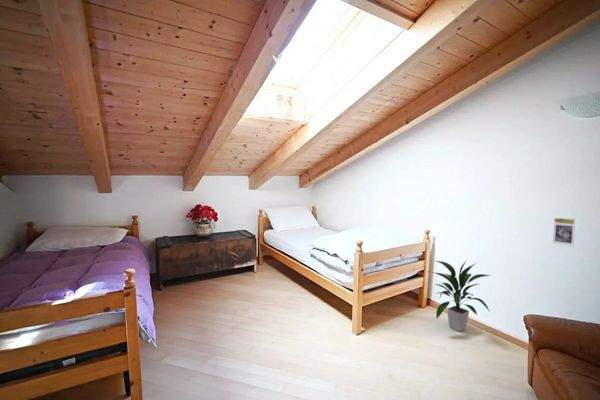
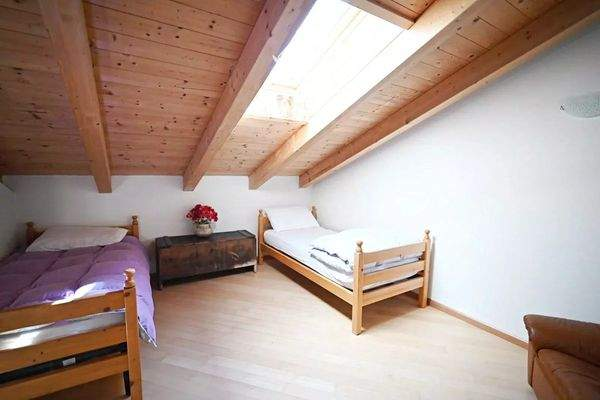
- trading card display case (563, 231)
- indoor plant (456, 293)
